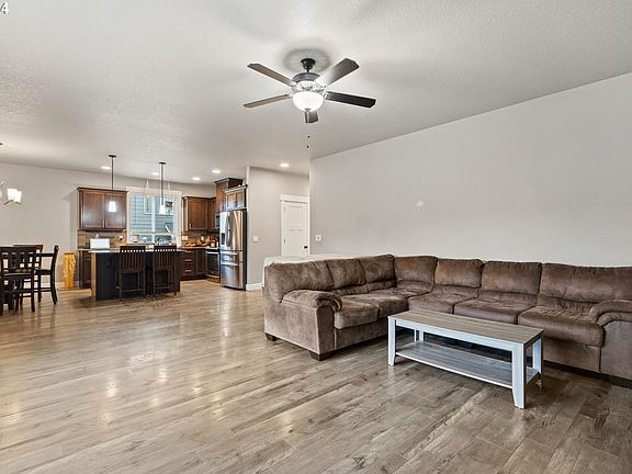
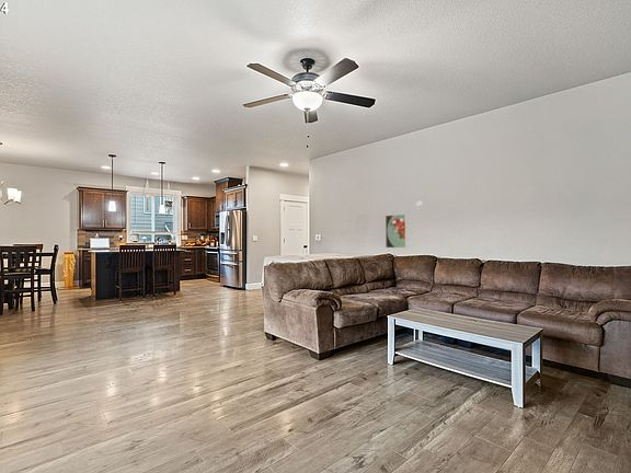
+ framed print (395, 231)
